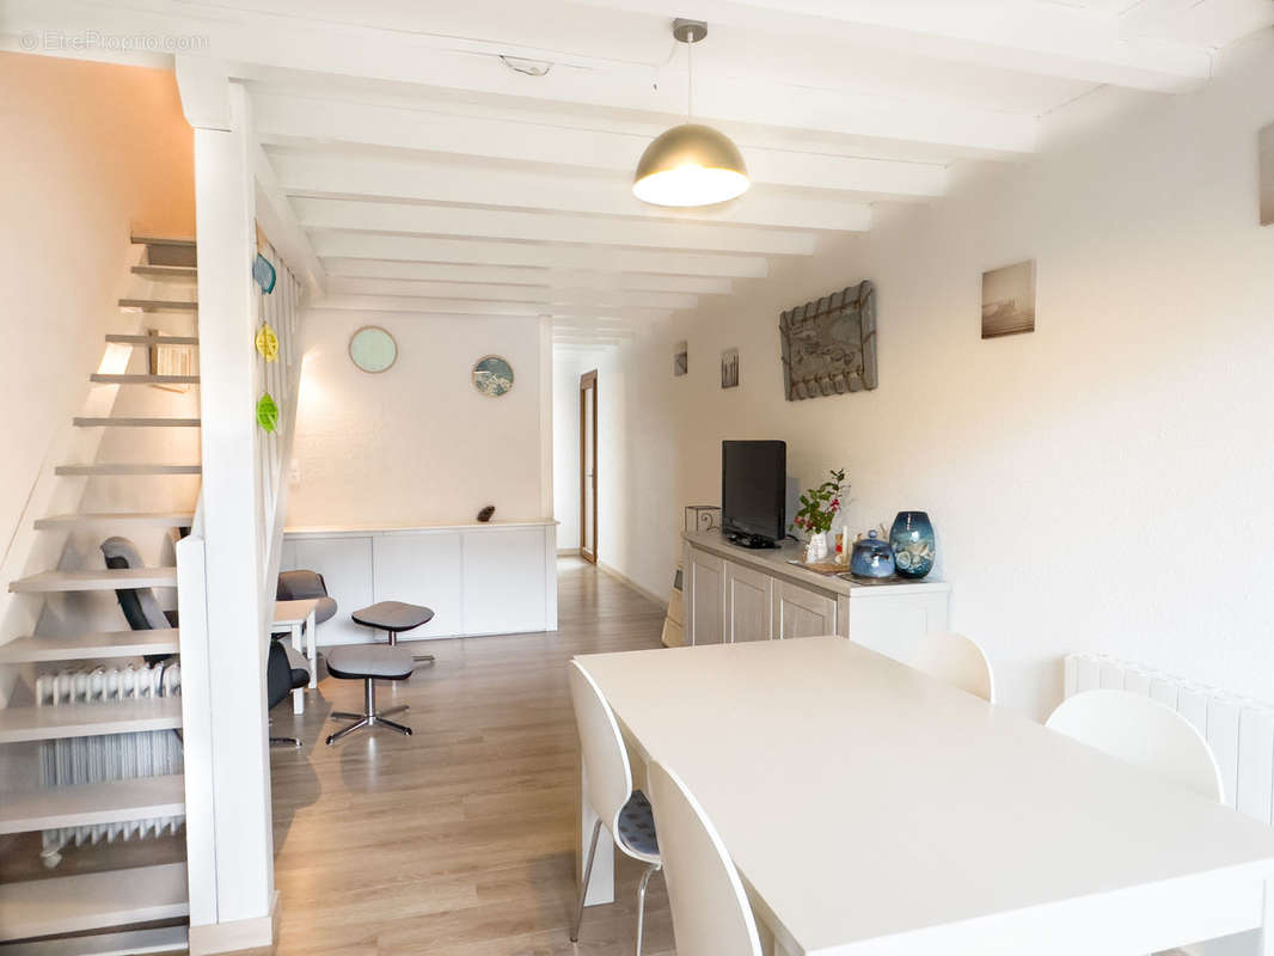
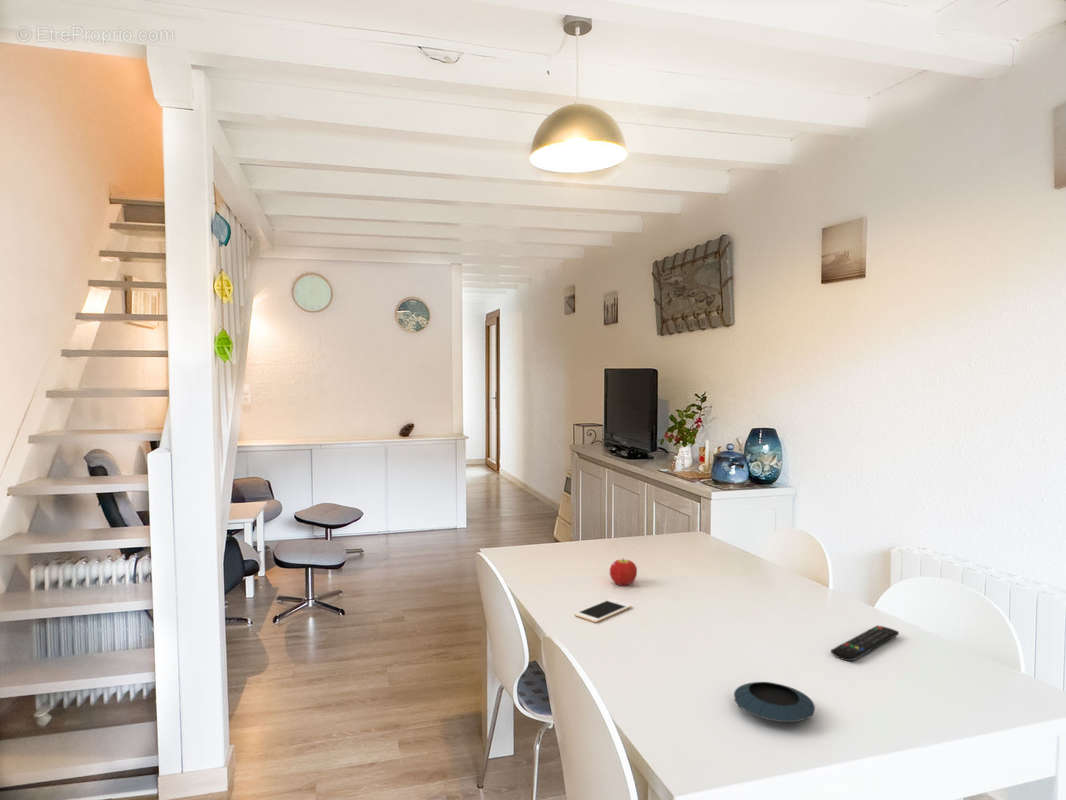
+ cell phone (603, 610)
+ remote control (866, 642)
+ fruit (623, 570)
+ saucer (773, 698)
